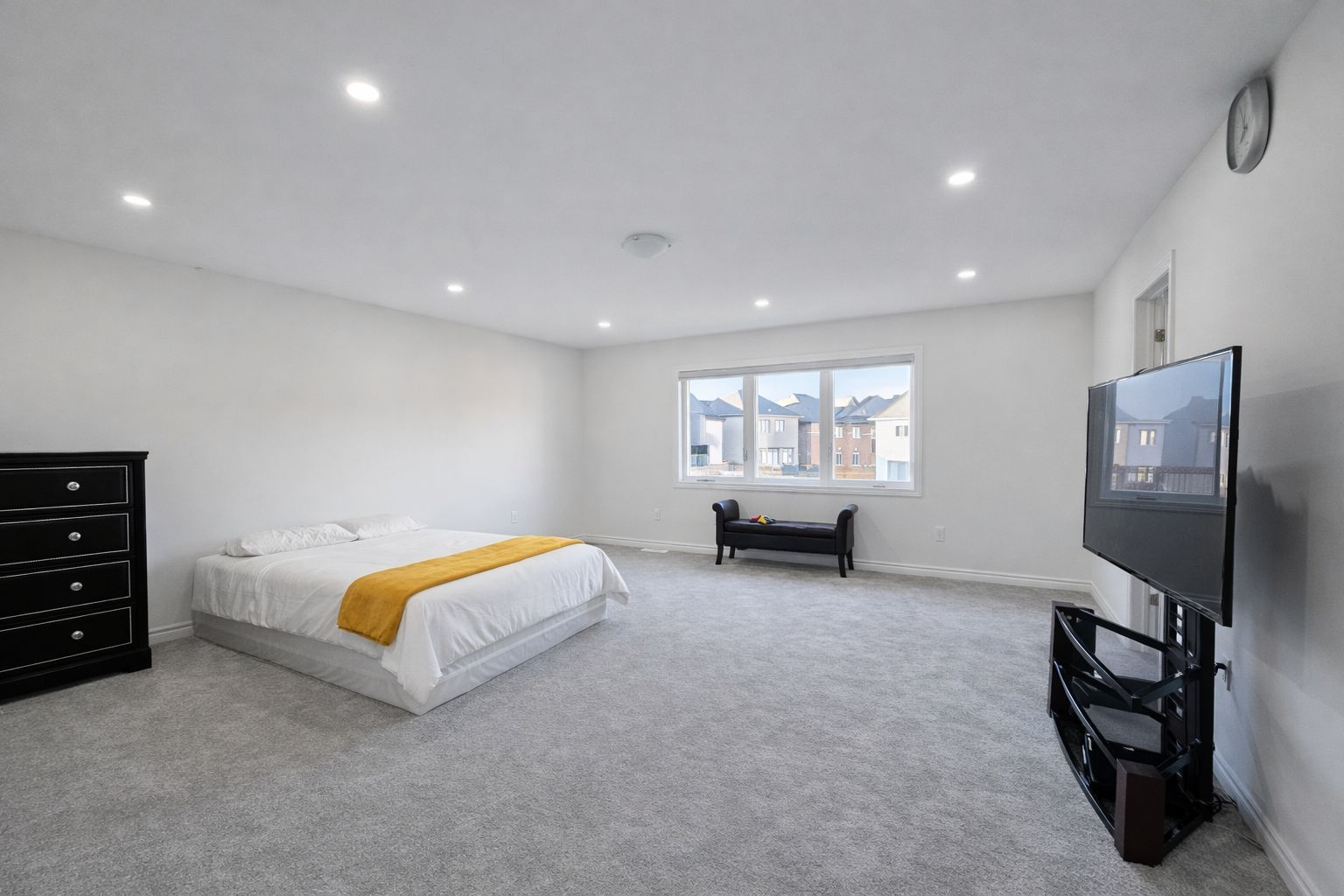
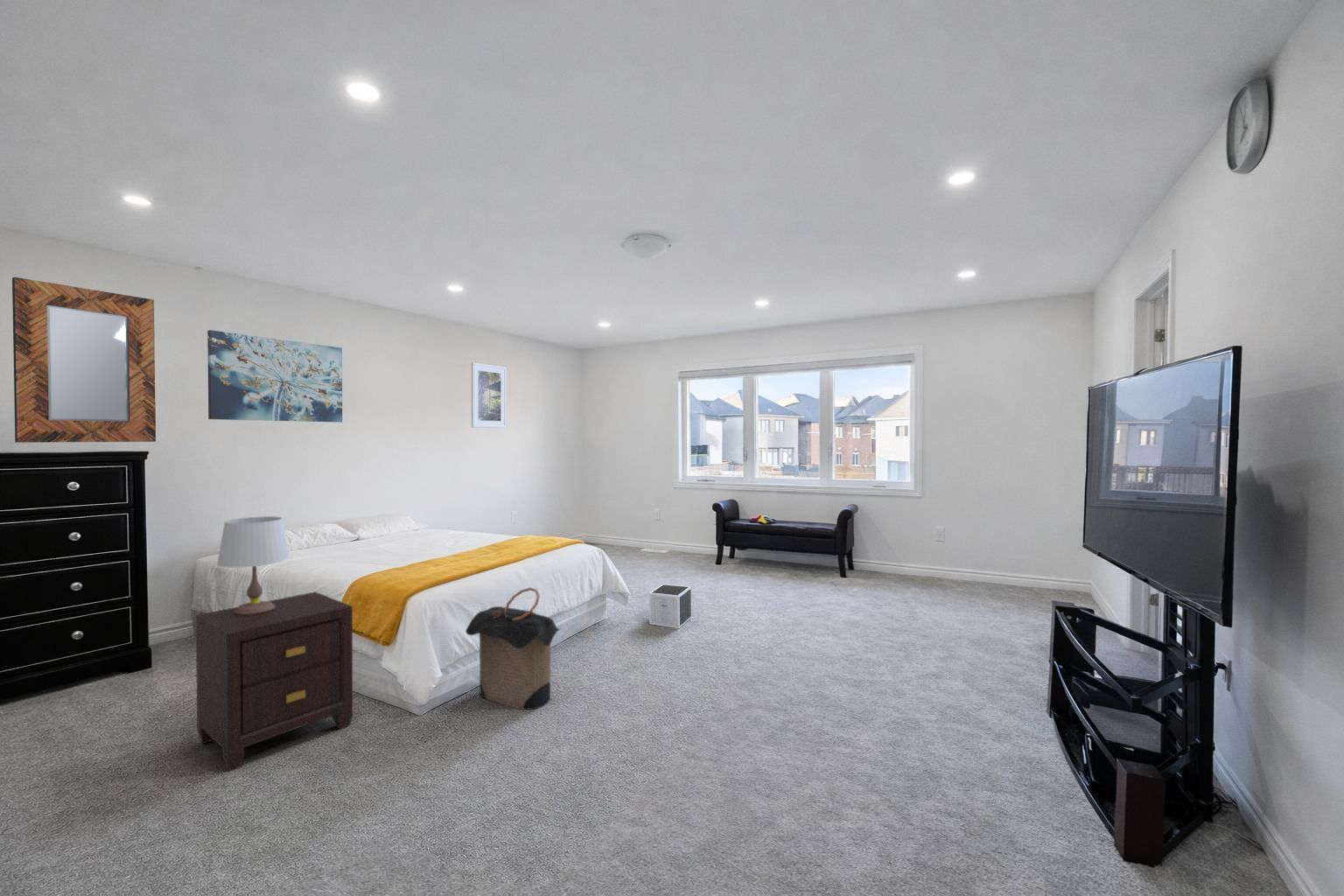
+ table lamp (254, 564)
+ speaker (670, 605)
+ nightstand (276, 672)
+ laundry hamper (512, 643)
+ home mirror (89, 366)
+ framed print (489, 396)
+ wall art (281, 380)
